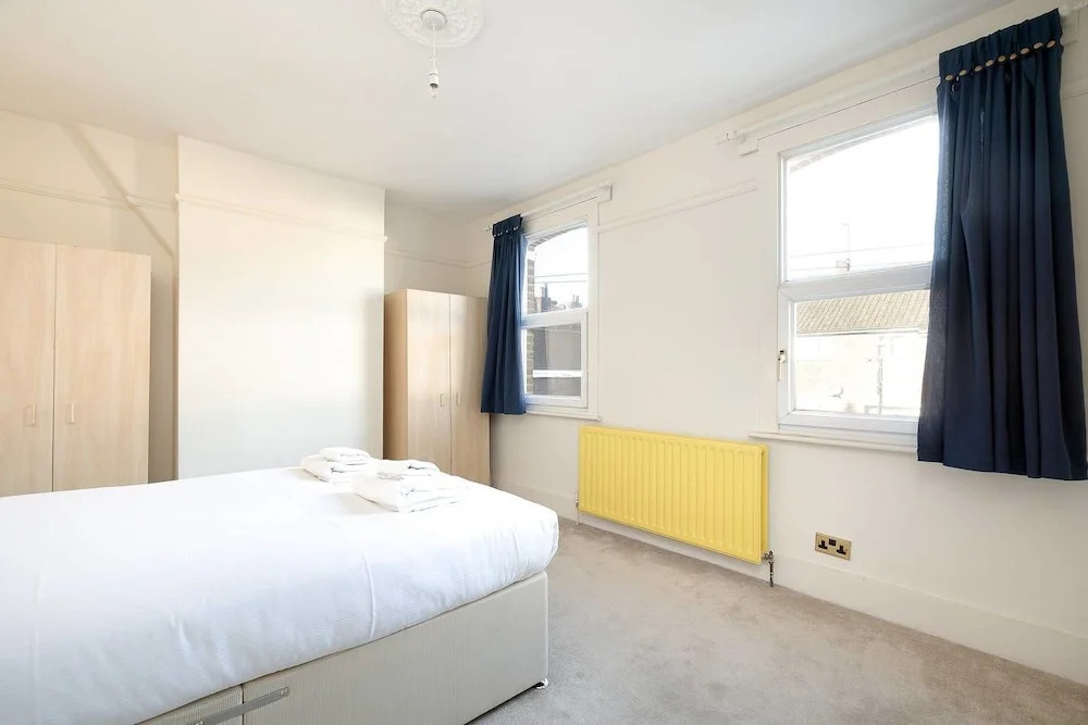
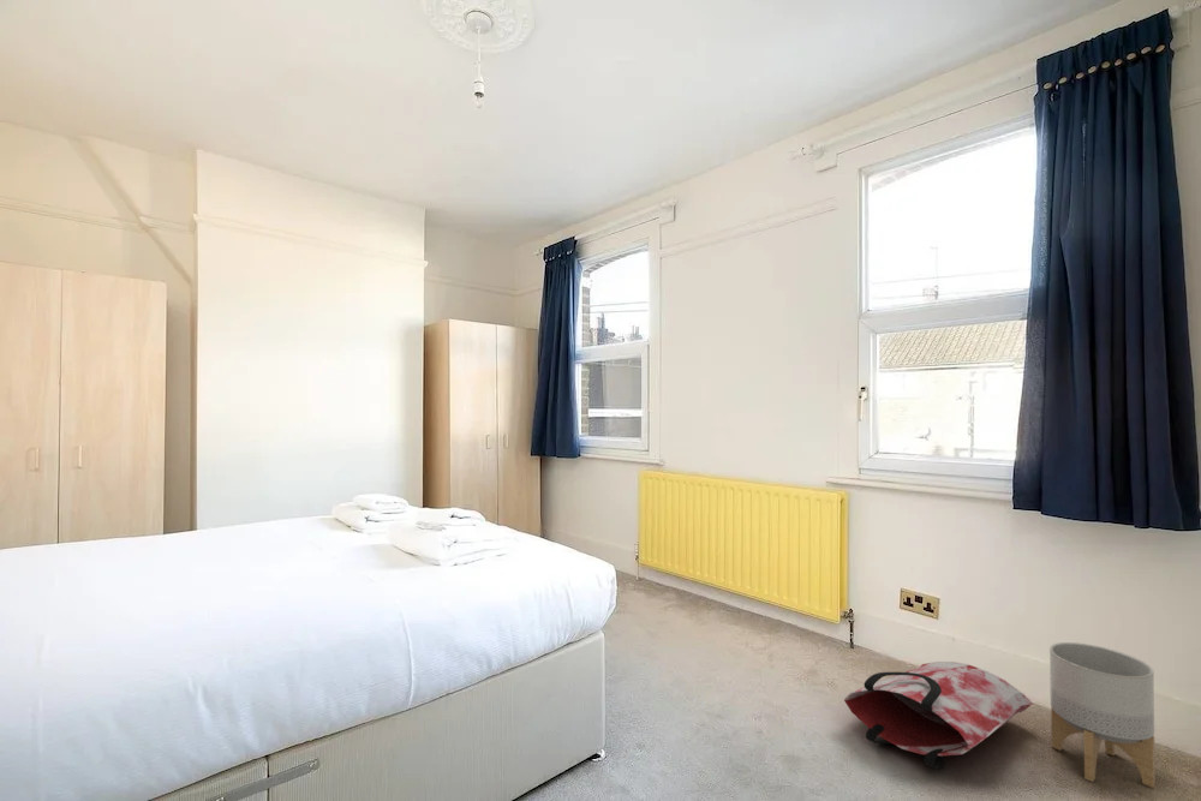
+ planter (1099, 711)
+ bag (939, 698)
